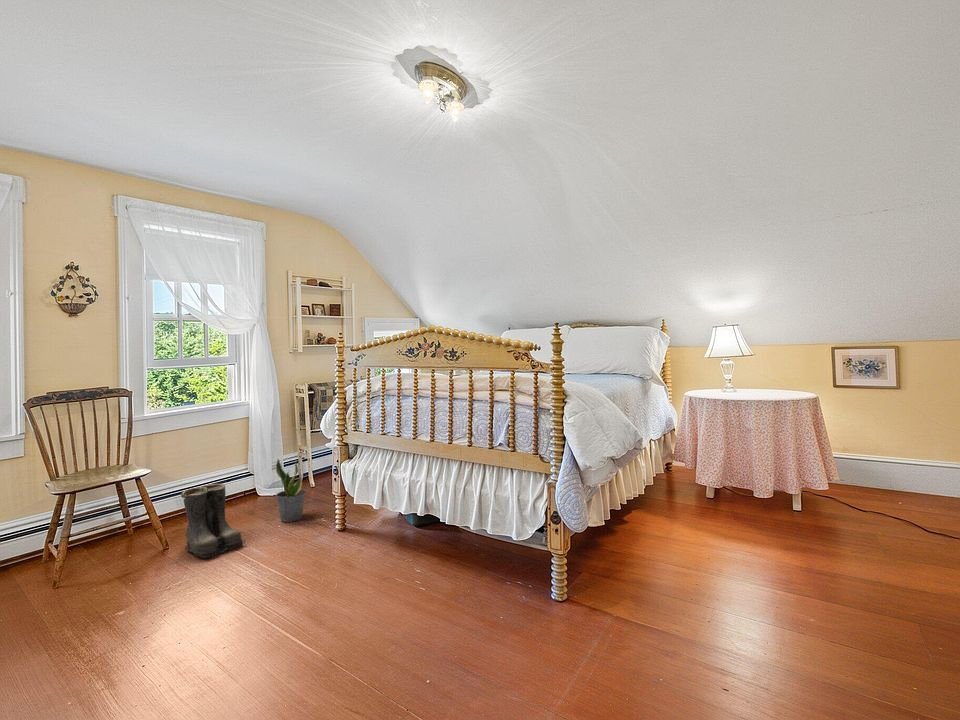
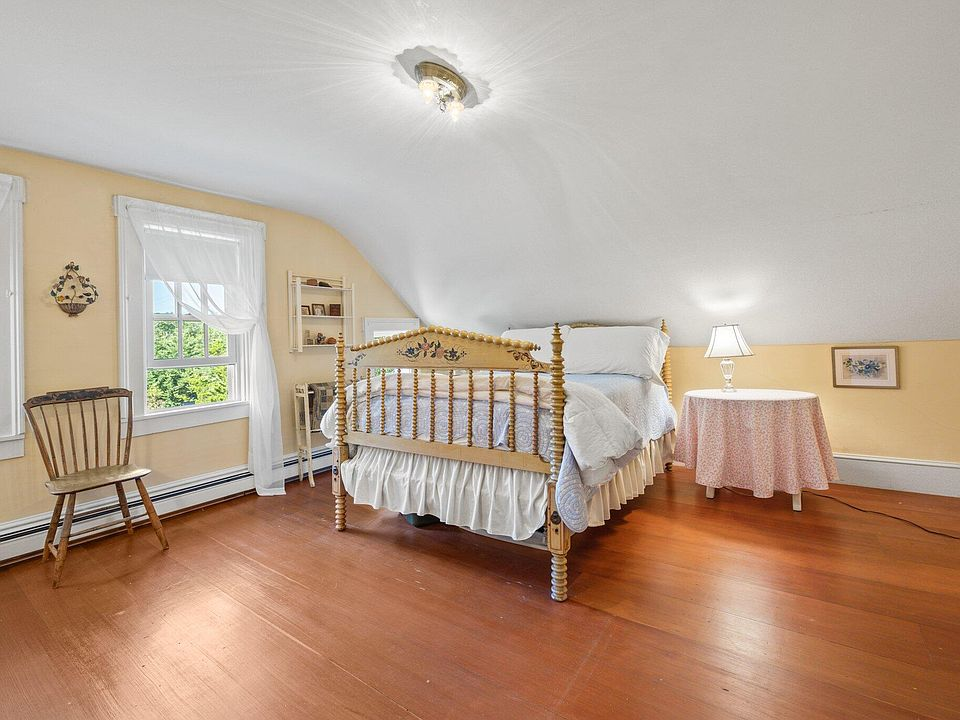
- potted plant (291, 487)
- boots (211, 517)
